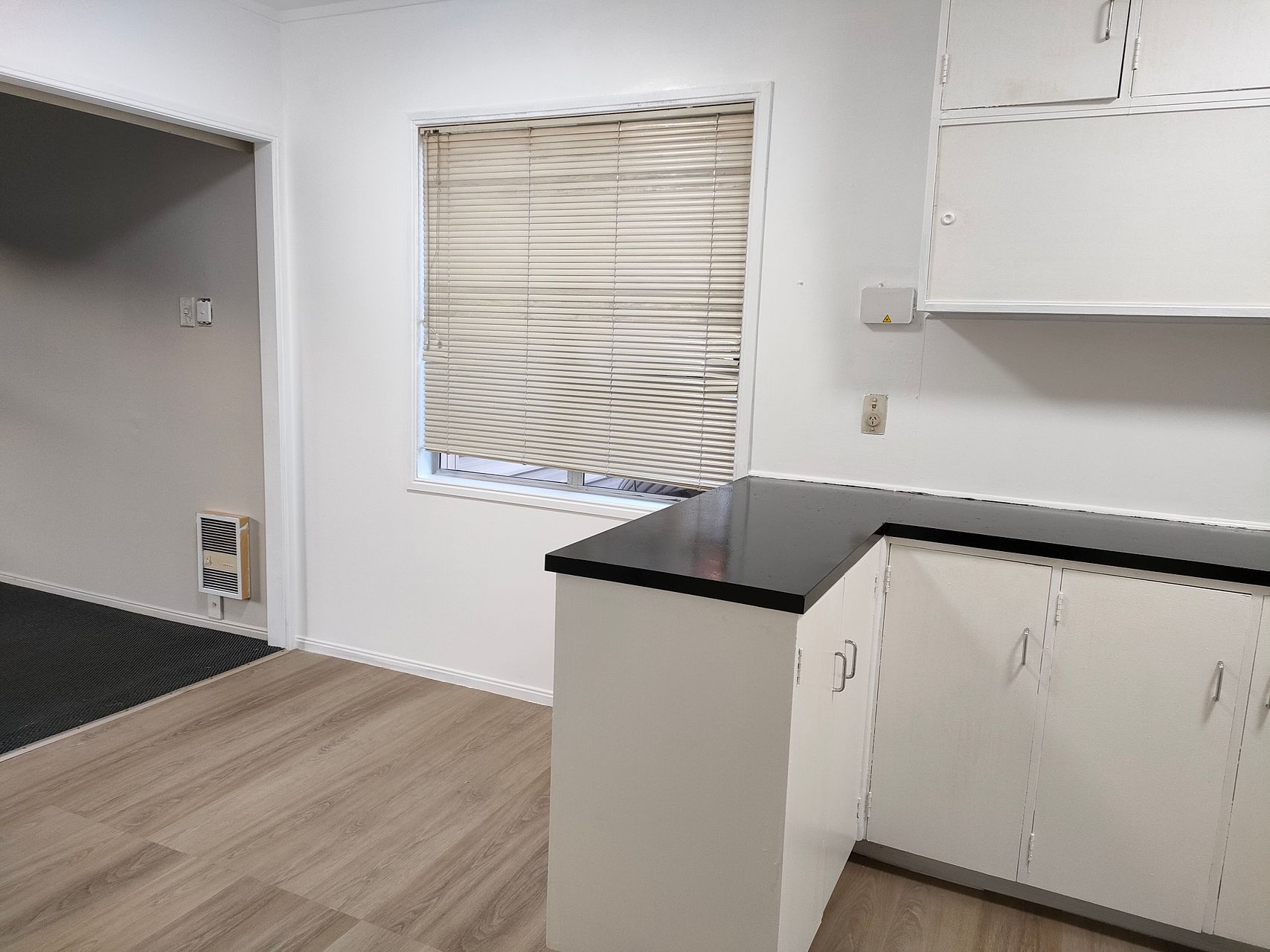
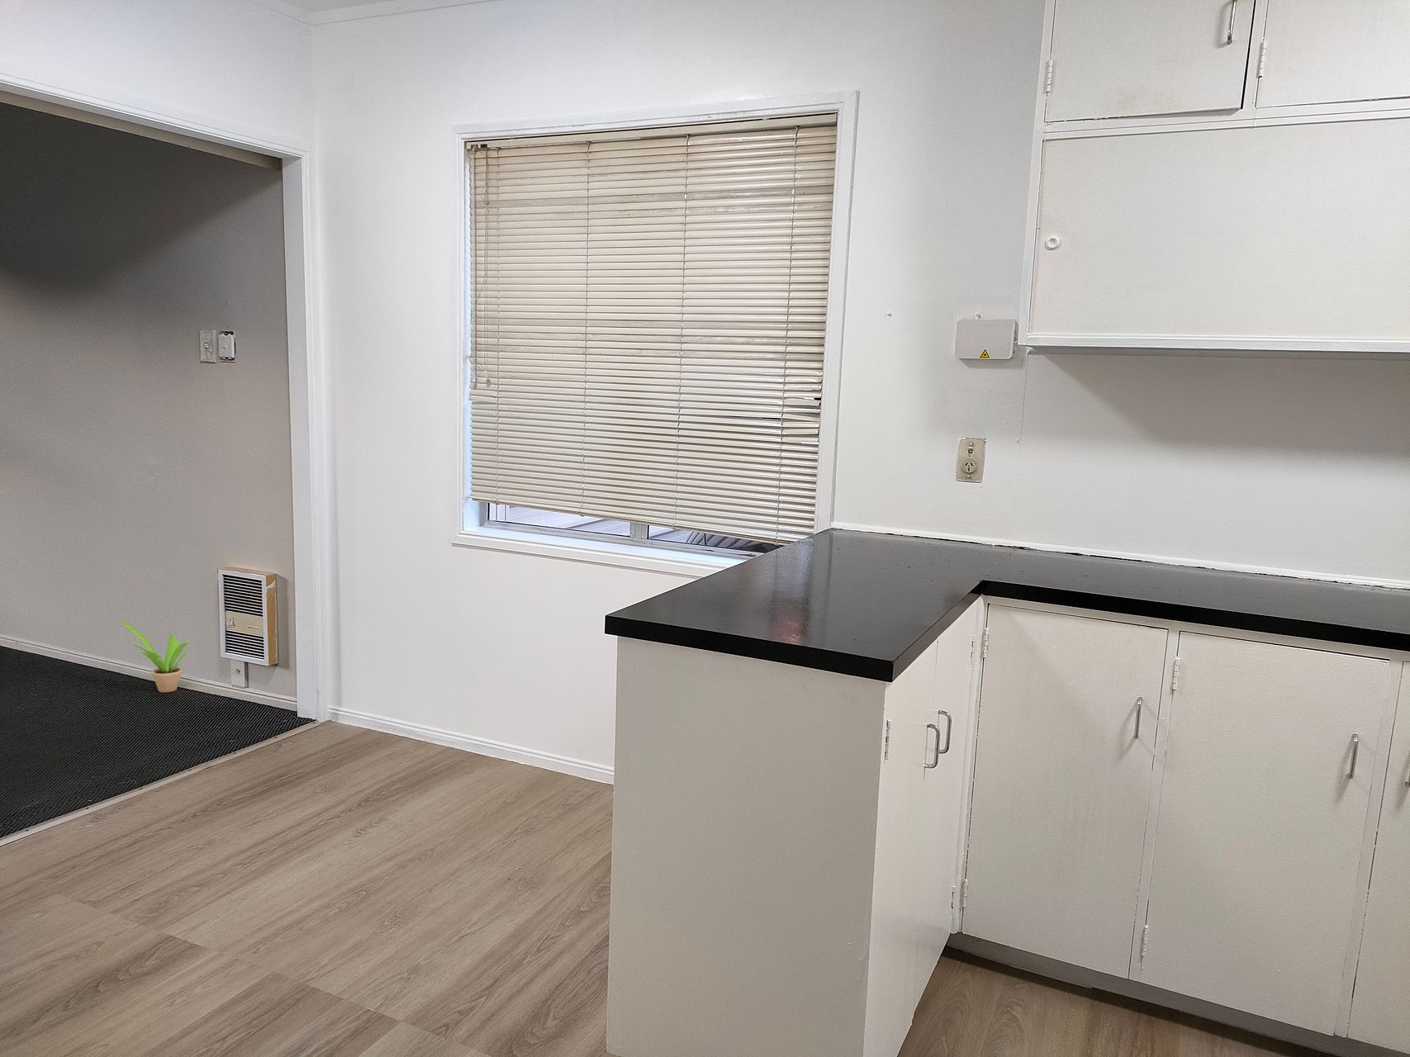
+ potted plant (169, 655)
